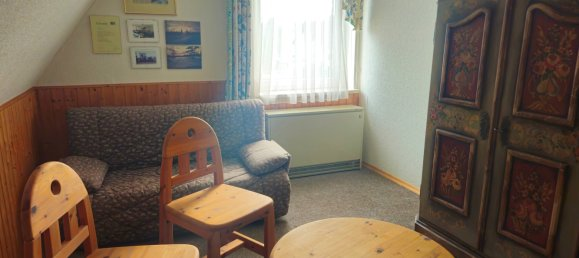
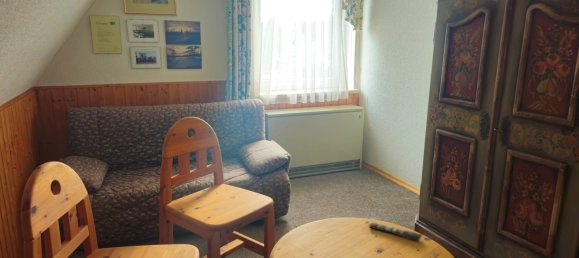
+ remote control (394, 231)
